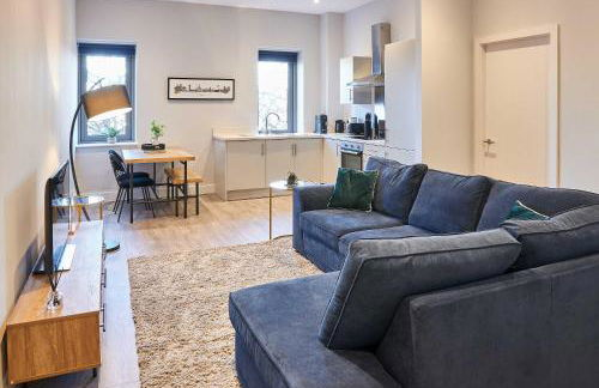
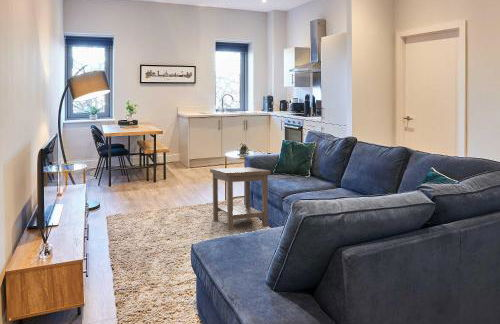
+ side table (245, 196)
